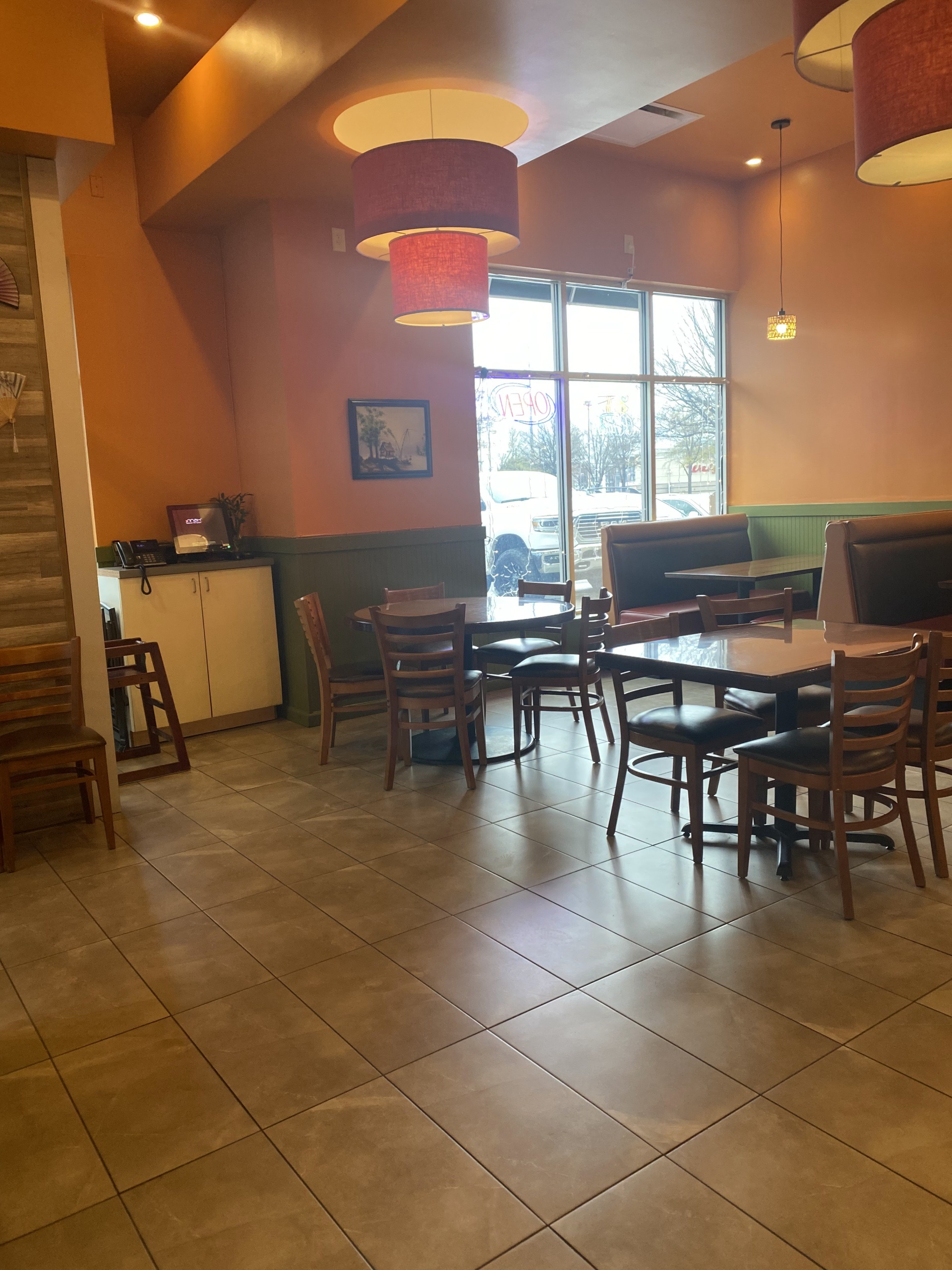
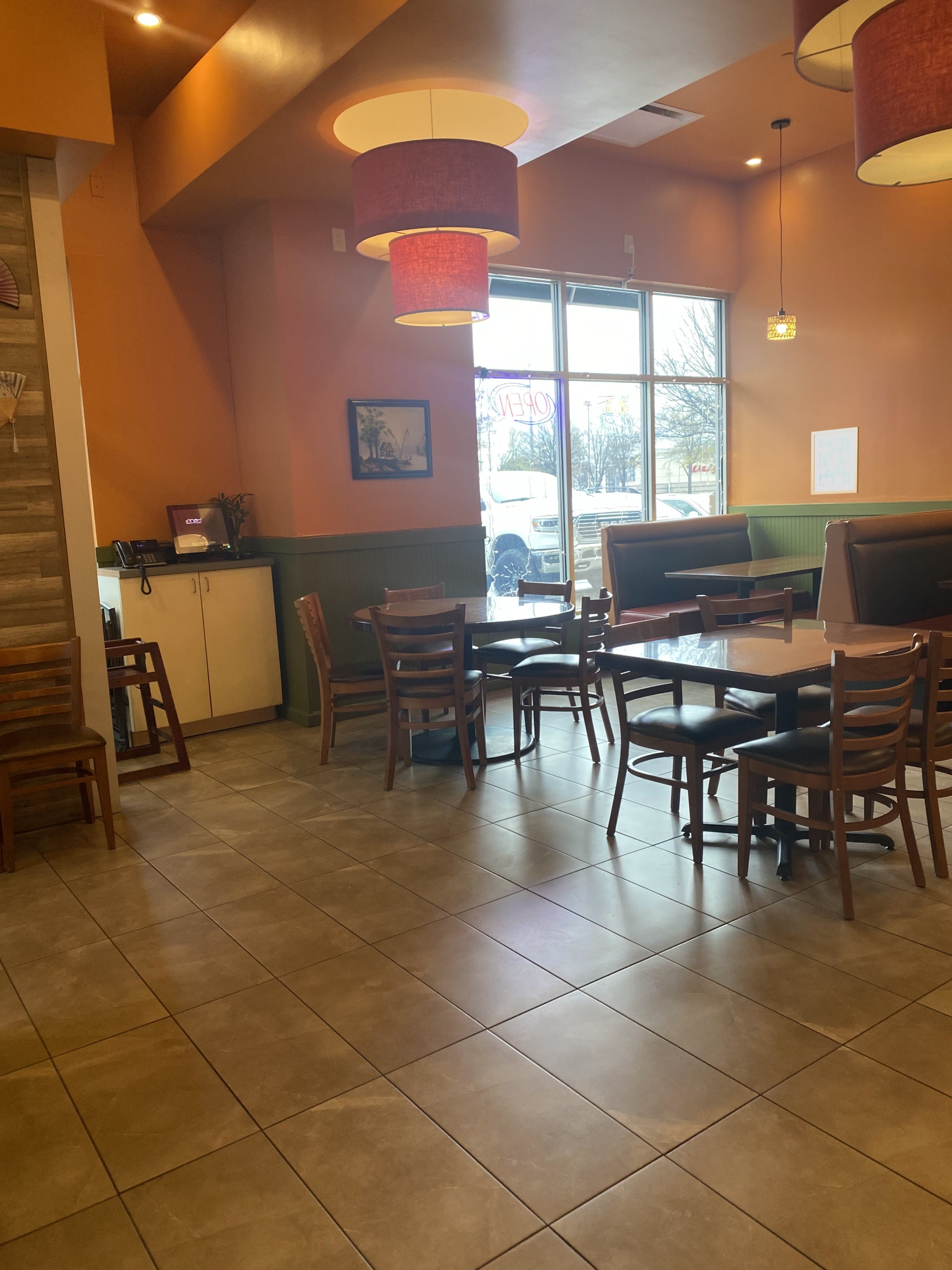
+ wall art (834, 461)
